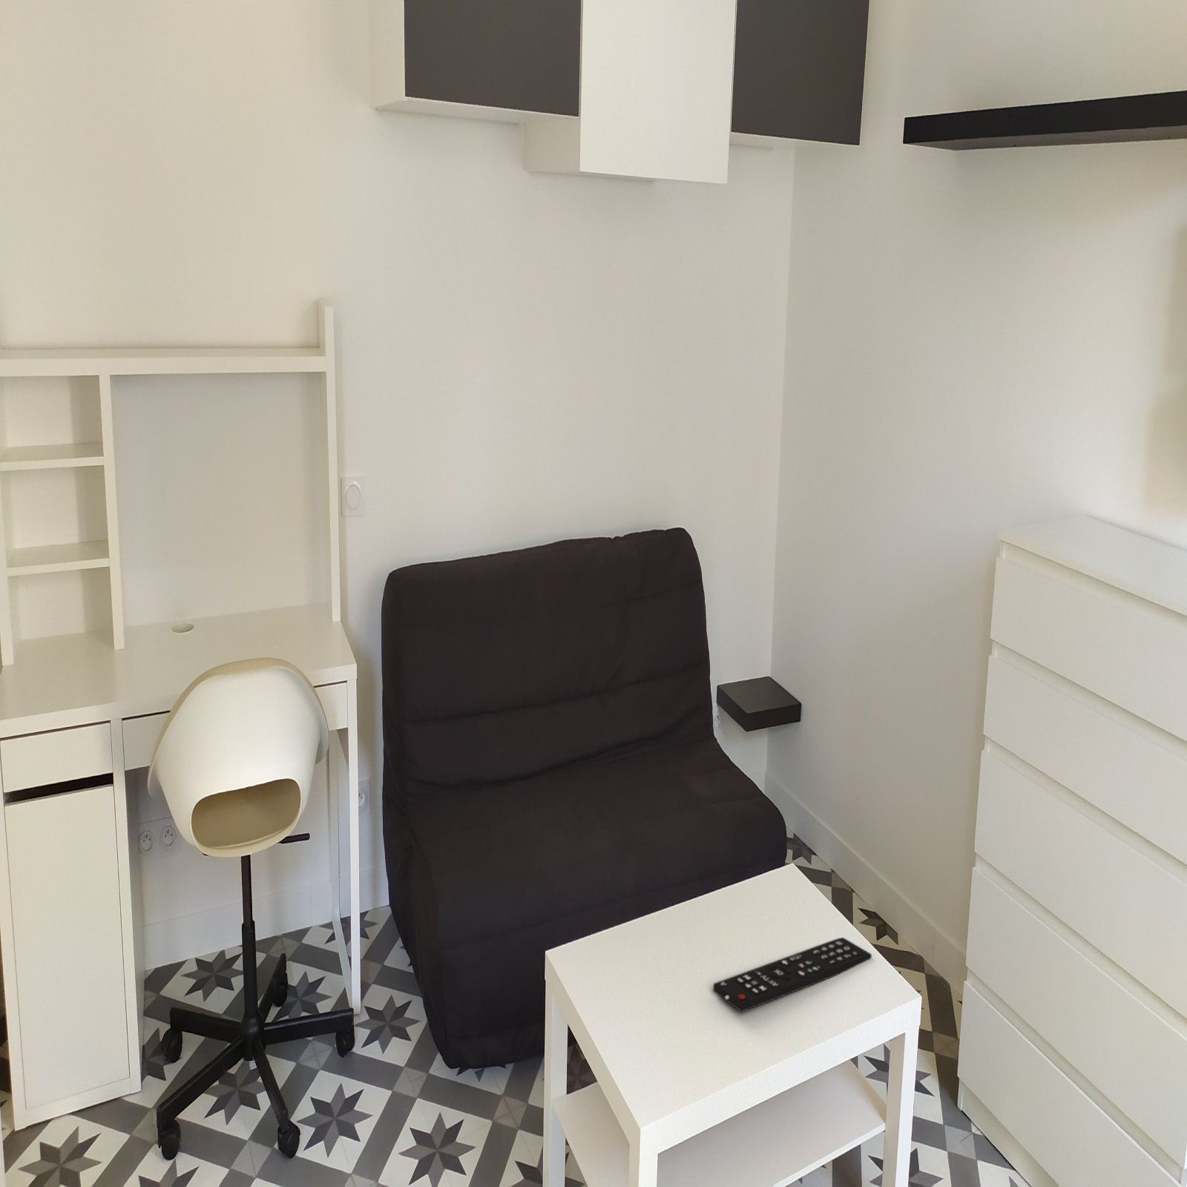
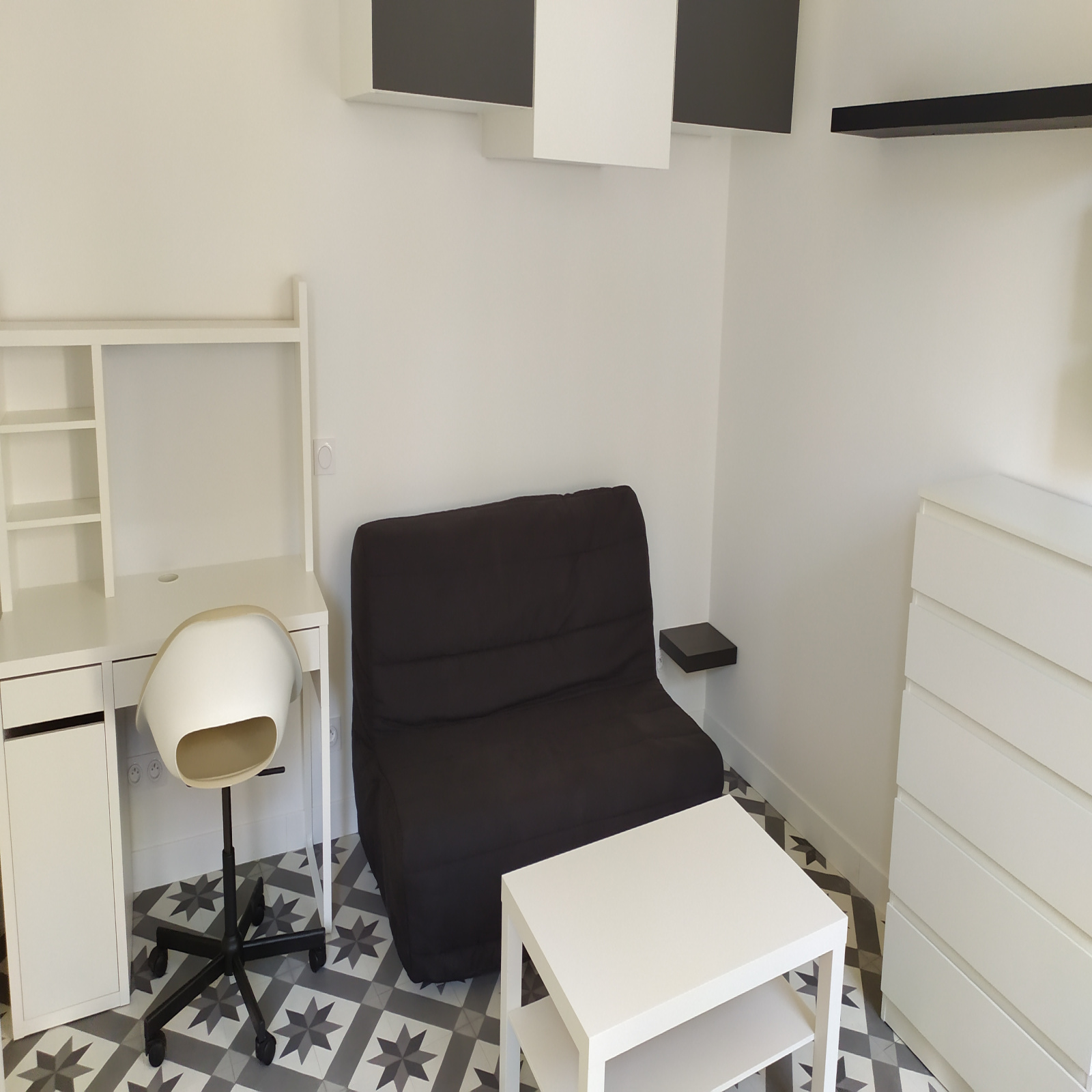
- remote control (794, 971)
